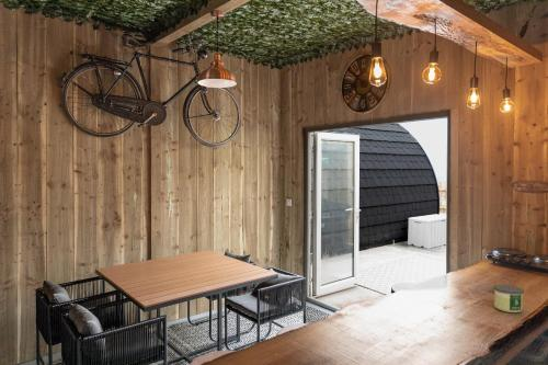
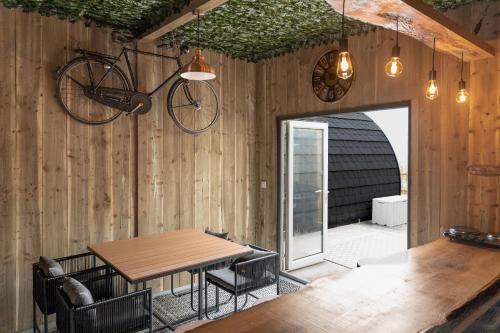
- candle (507, 298)
